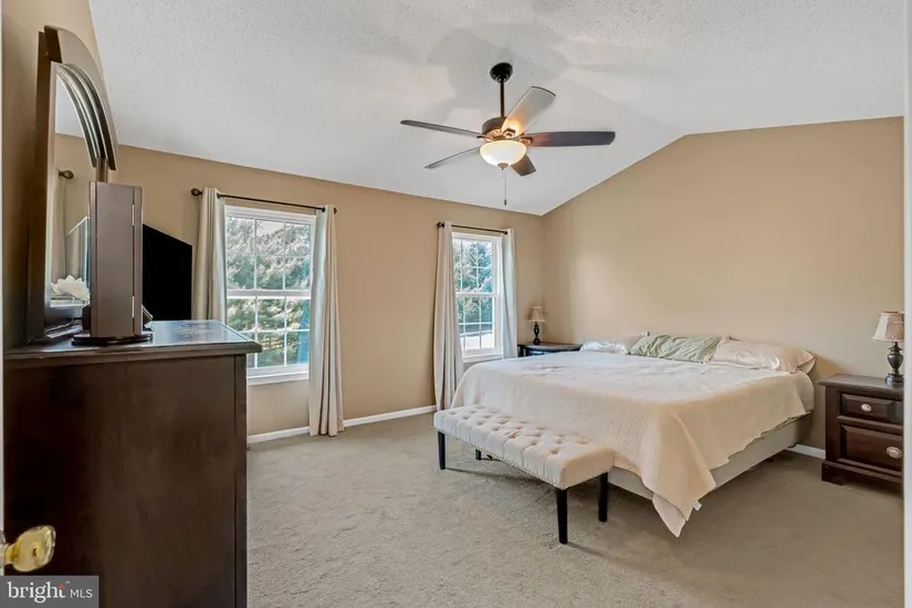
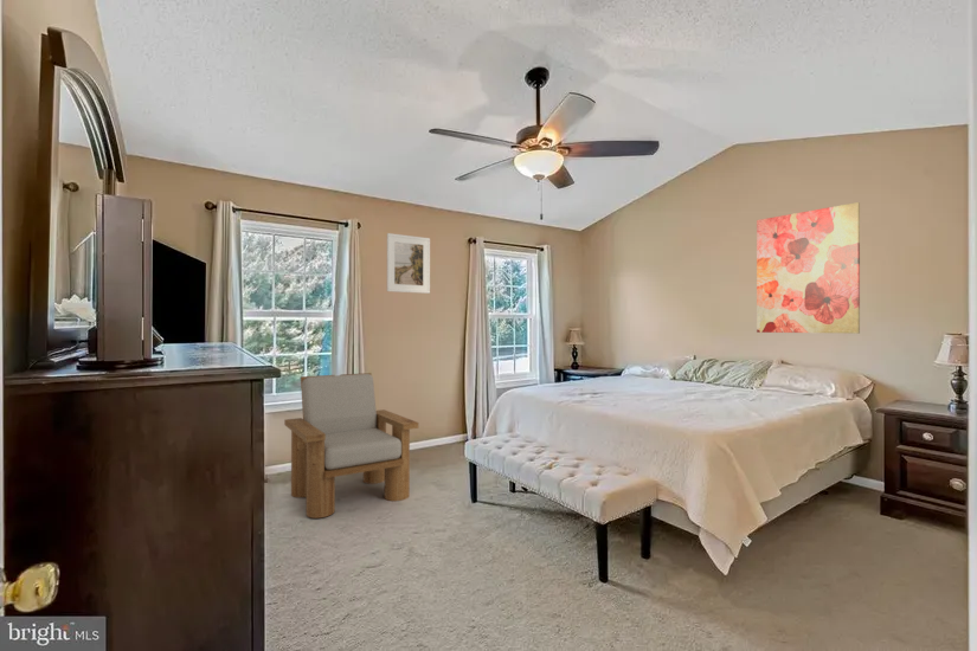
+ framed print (409, 264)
+ armchair (349, 436)
+ wall art (804, 272)
